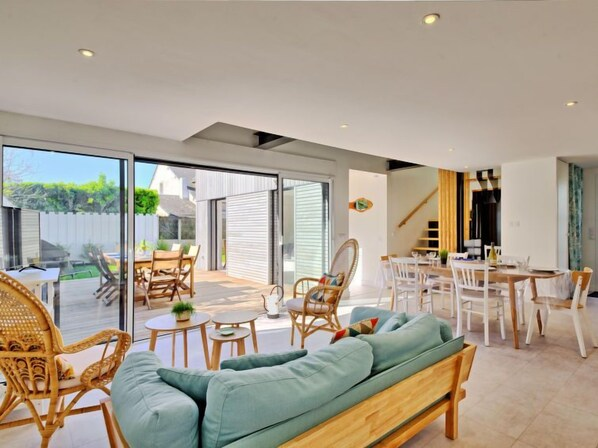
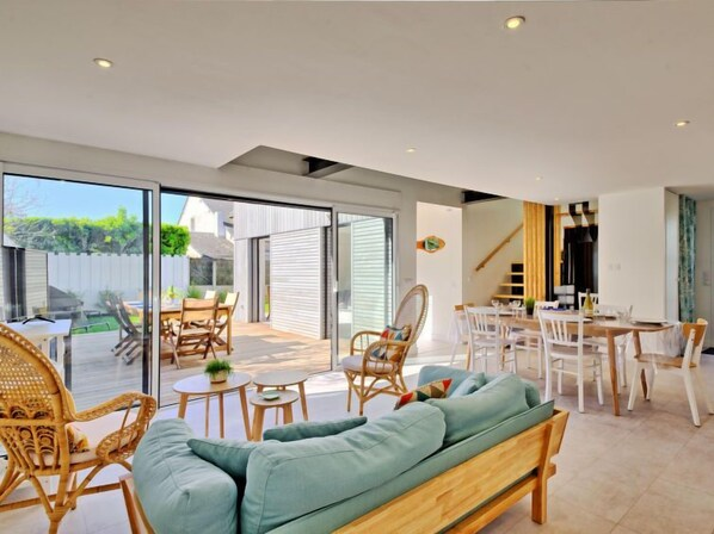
- watering can (272, 301)
